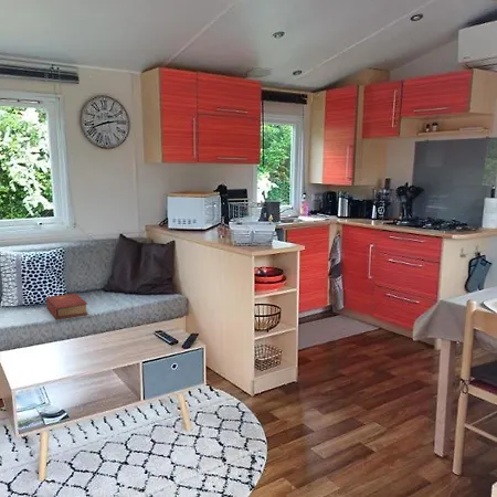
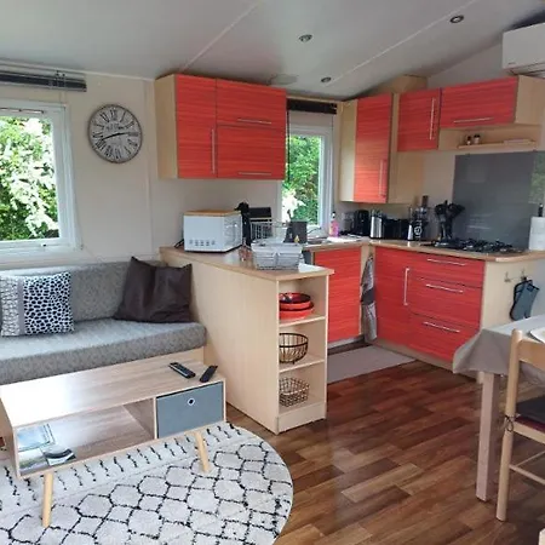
- book (66, 305)
